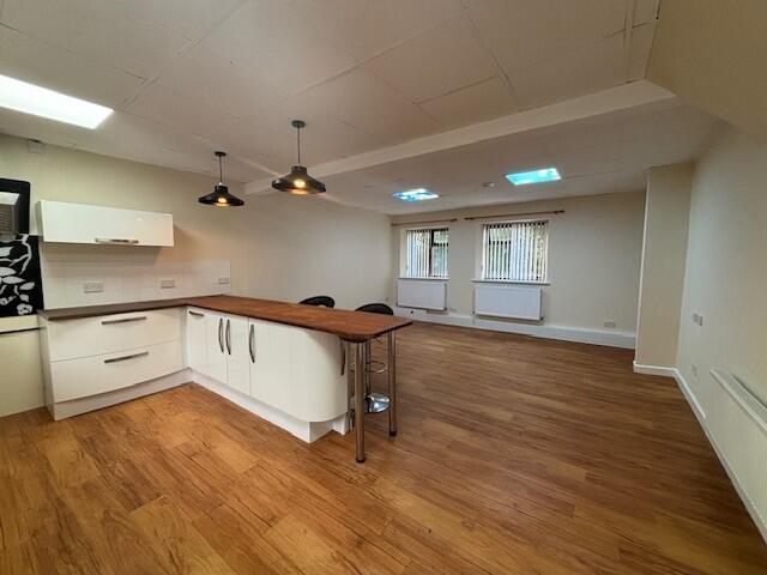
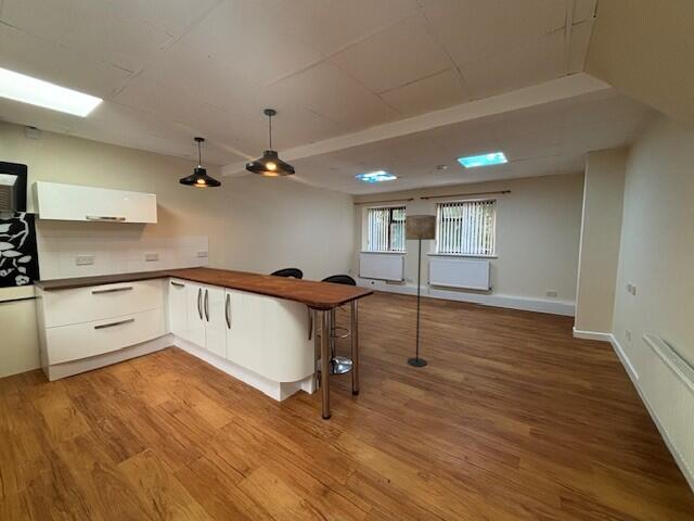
+ floor lamp (419, 290)
